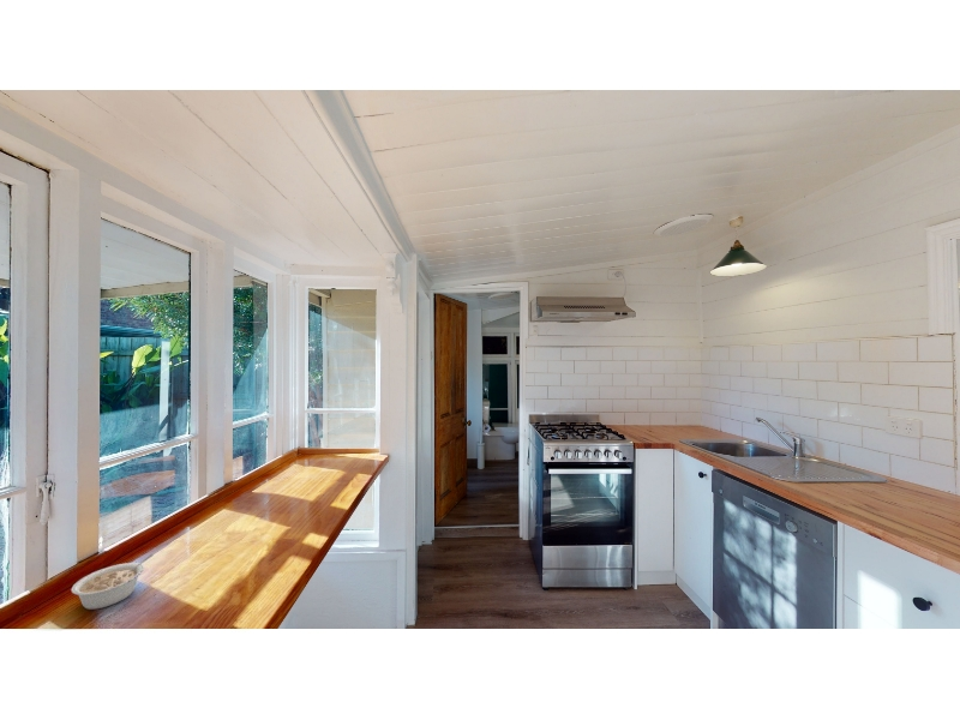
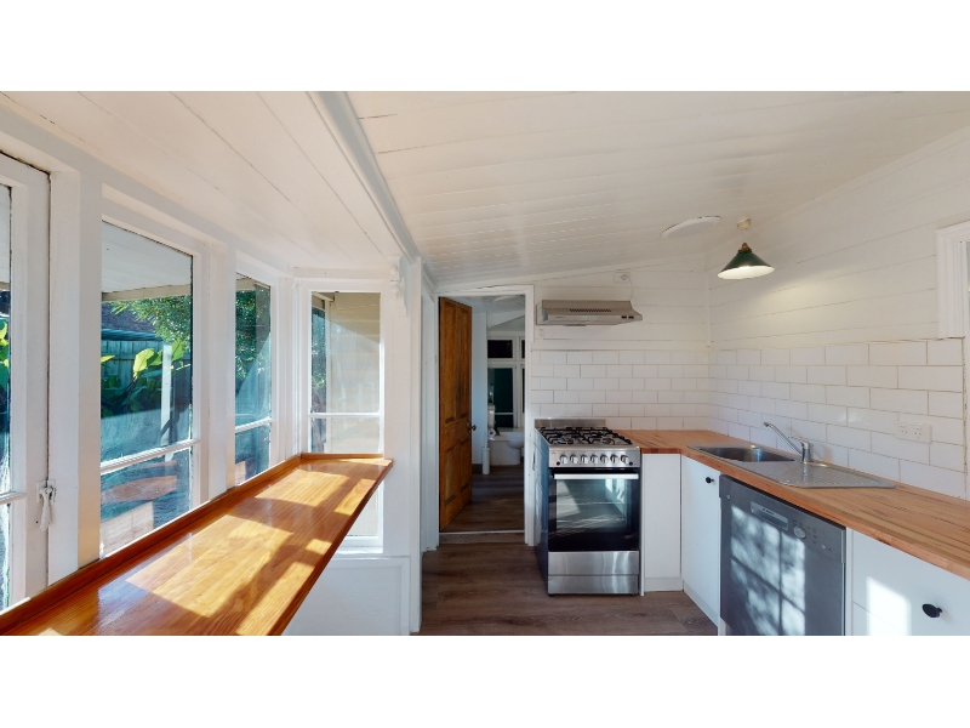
- legume (110, 583)
